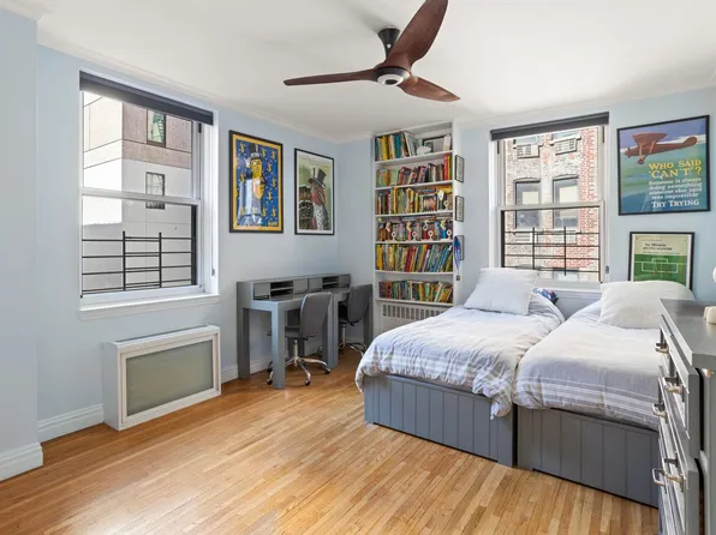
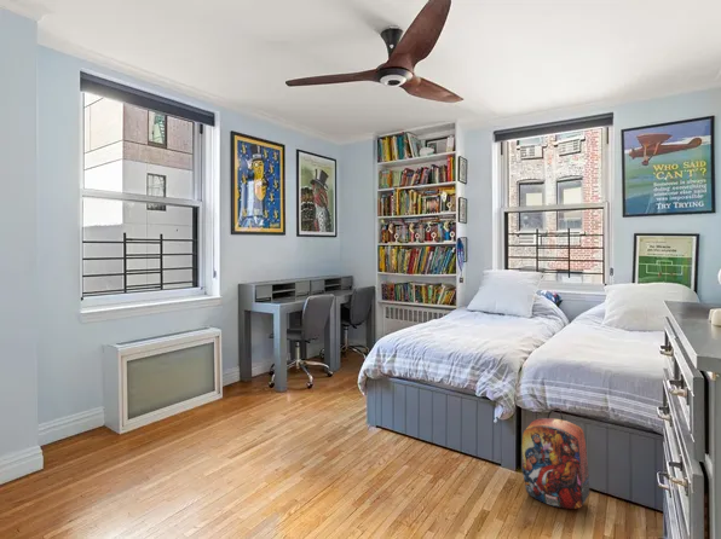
+ backpack (555, 456)
